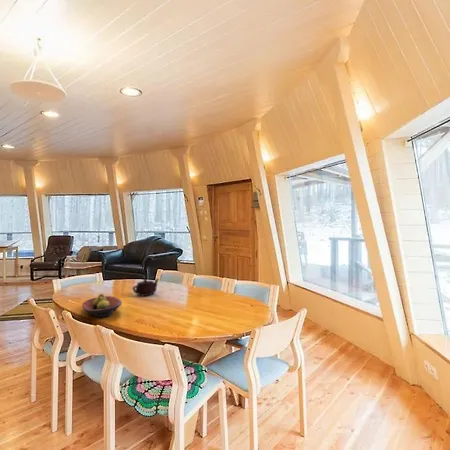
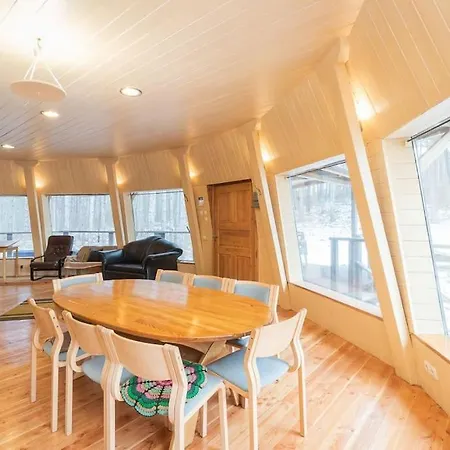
- teapot (146, 286)
- fruit bowl (101, 303)
